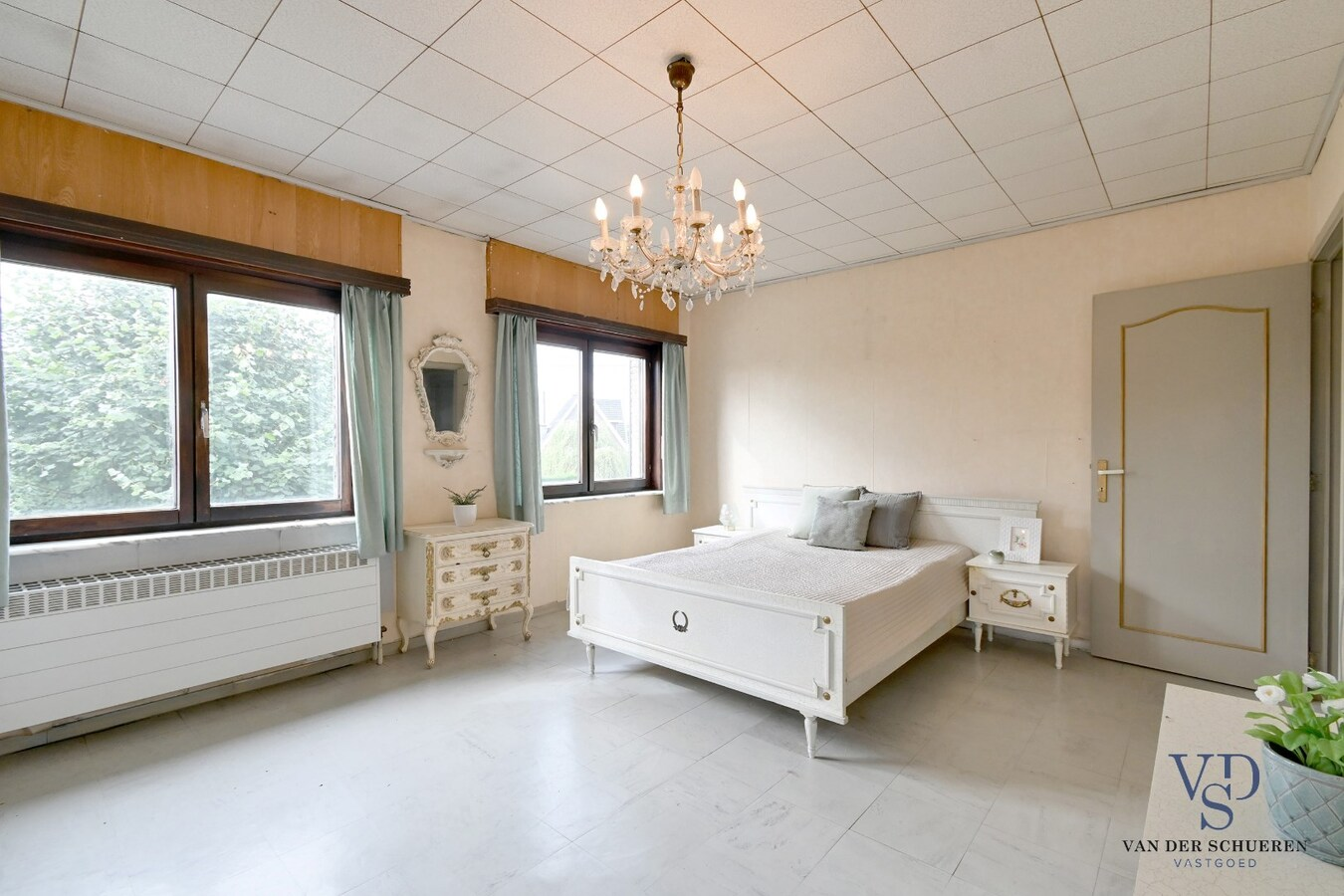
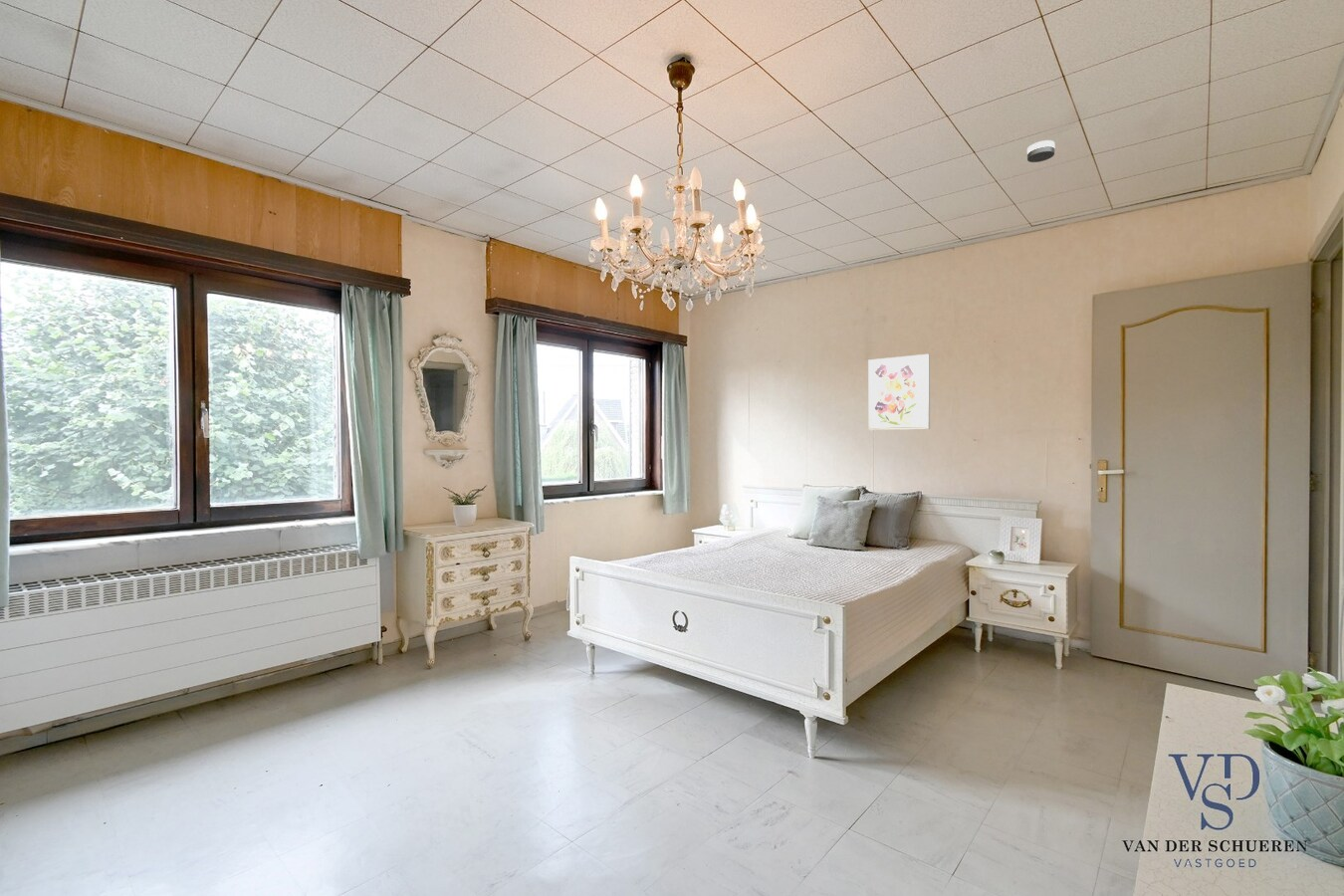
+ wall art (898, 393)
+ smoke detector (1040, 151)
